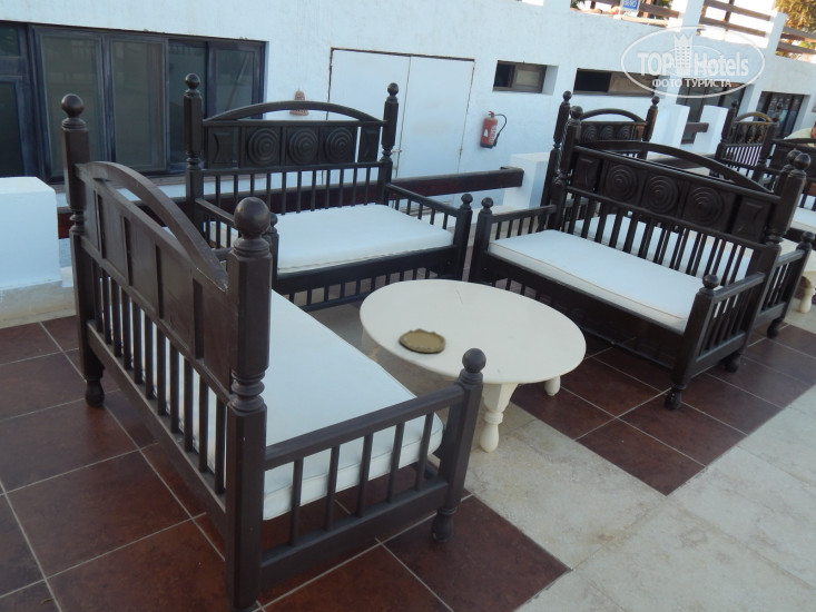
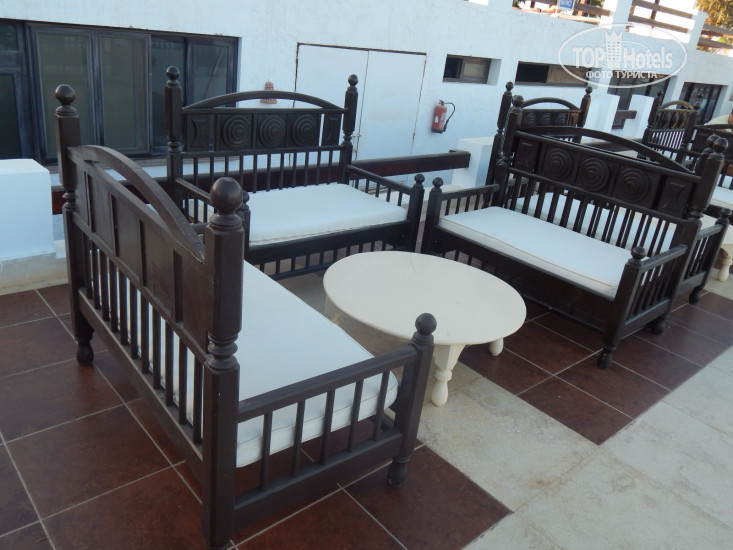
- ashtray (424, 337)
